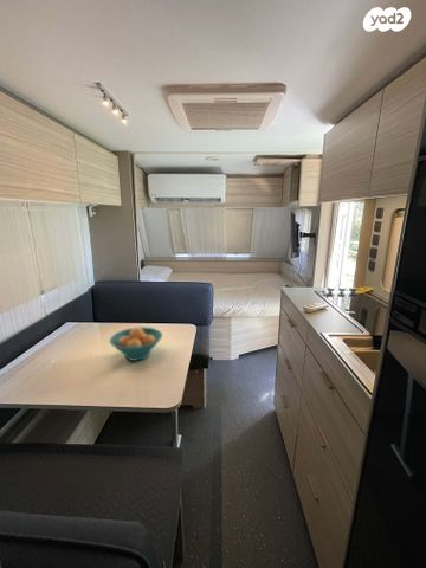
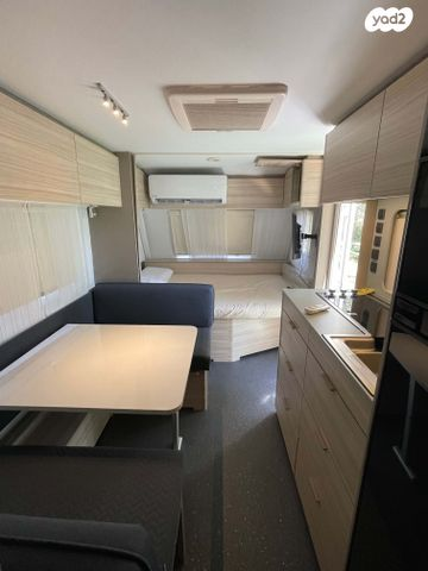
- fruit bowl (136, 341)
